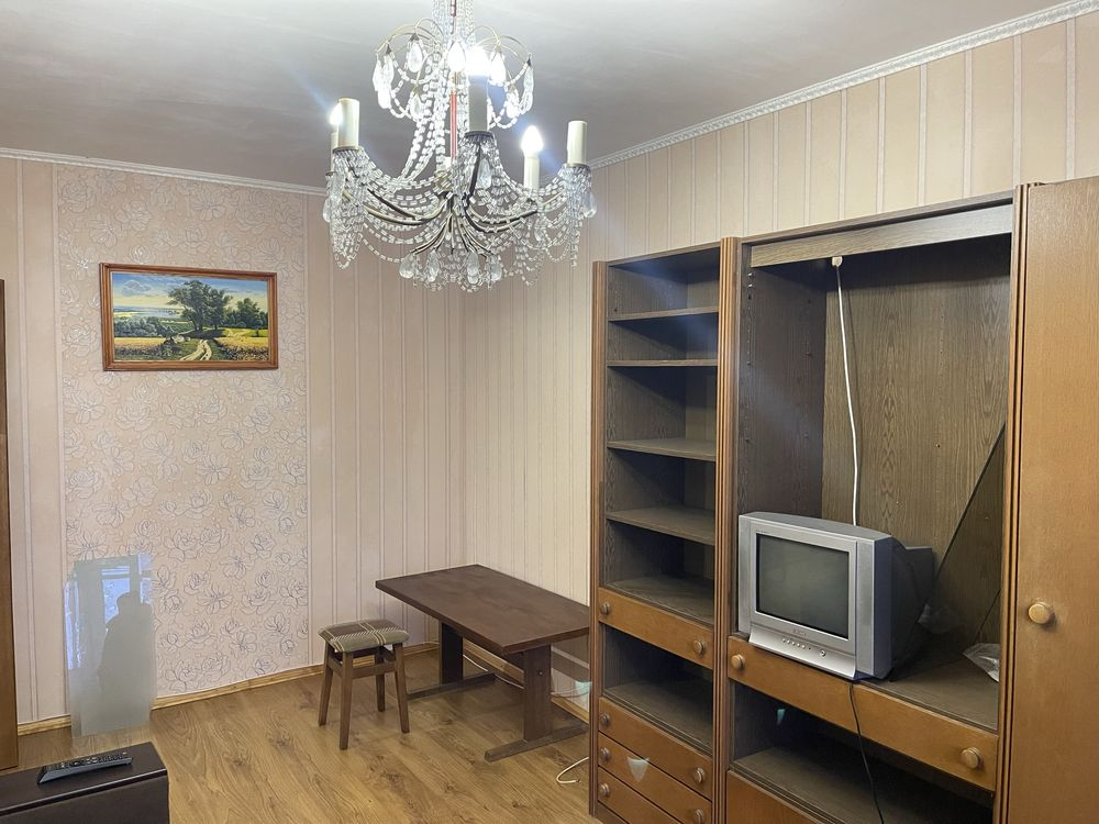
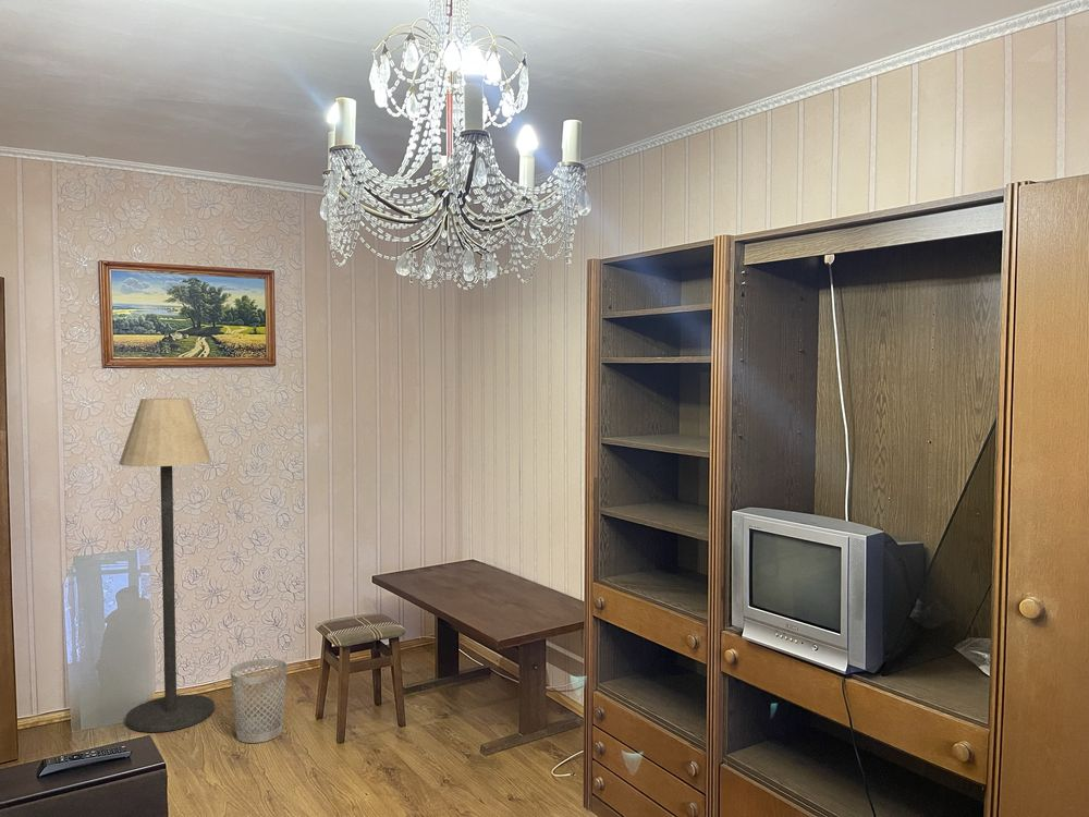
+ floor lamp (168, 558)
+ wastebasket (259, 700)
